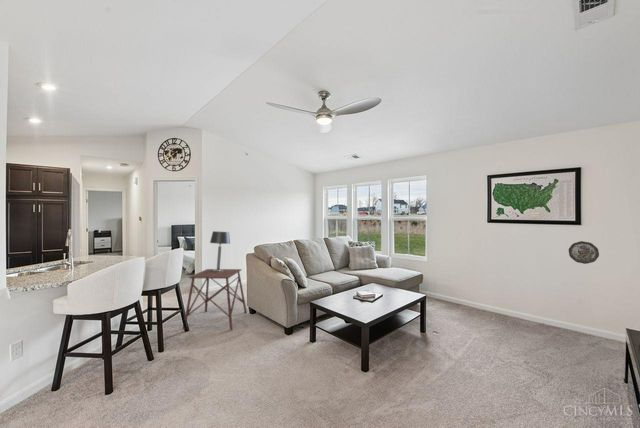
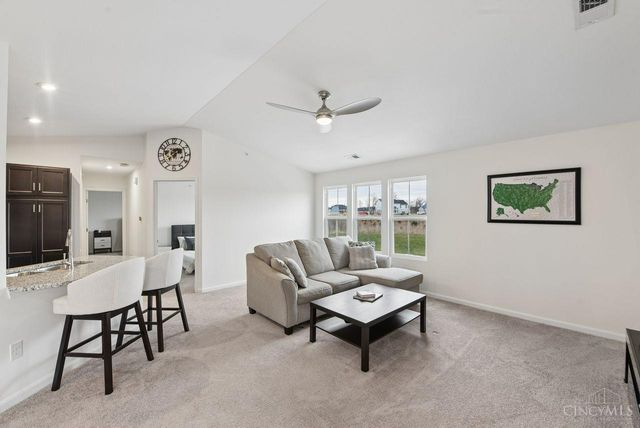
- table lamp (218, 251)
- side table (215, 295)
- decorative plate (583, 252)
